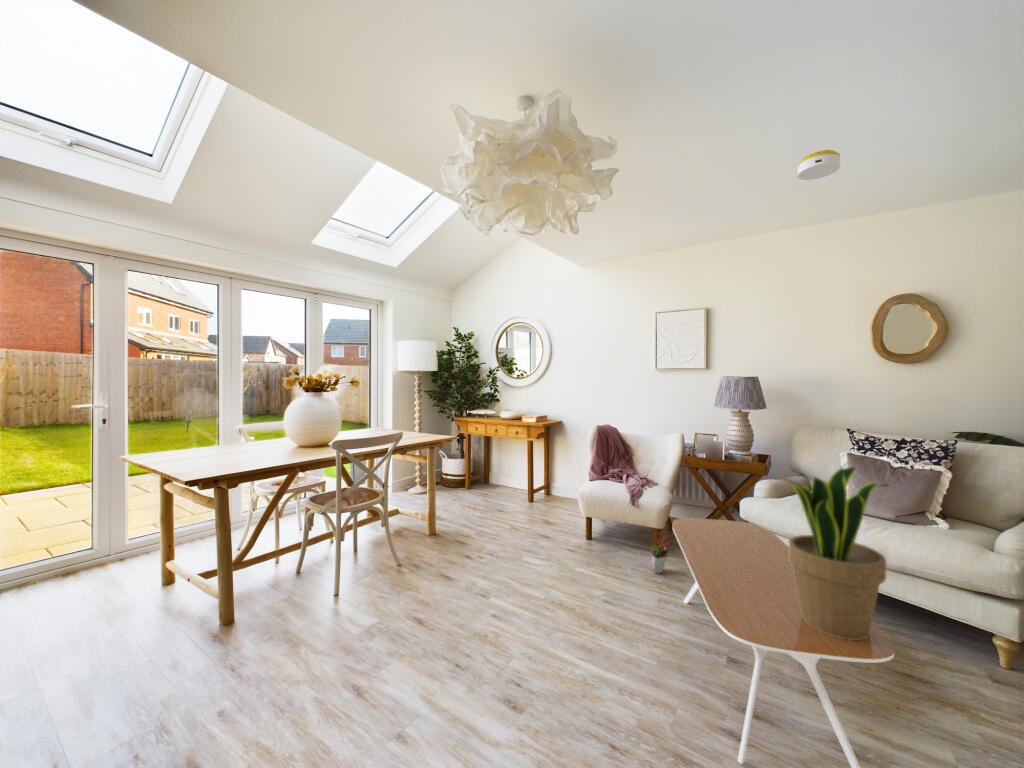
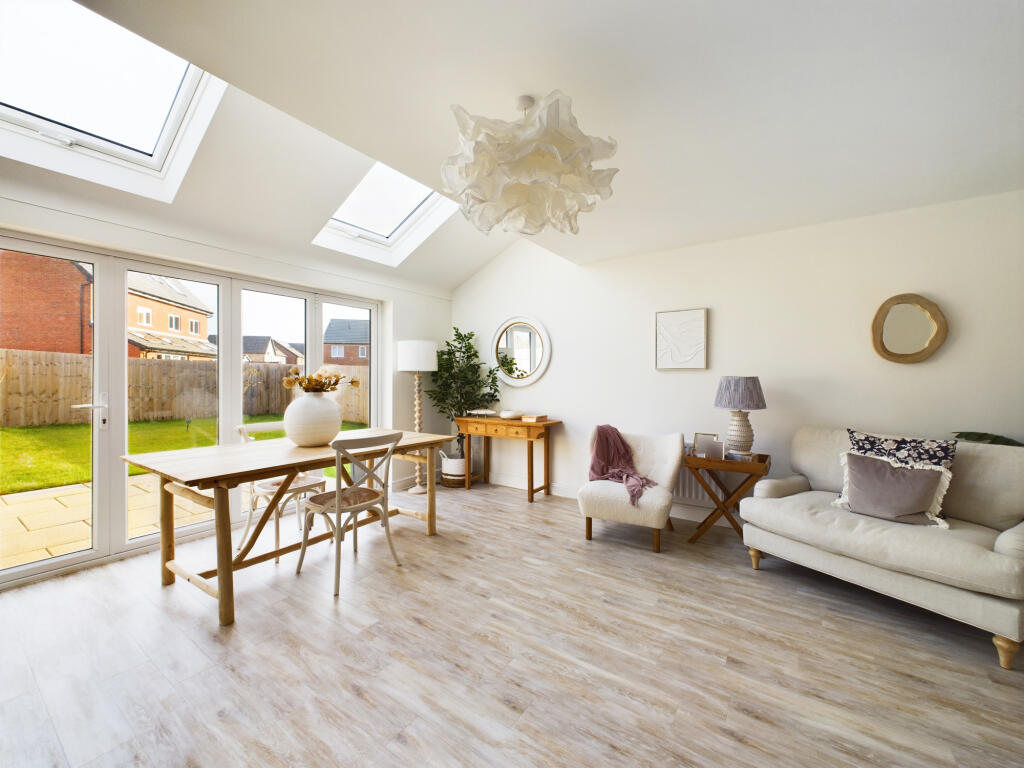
- potted plant (831, 542)
- smoke detector (818, 164)
- coffee table (748, 616)
- decorative plant (659, 552)
